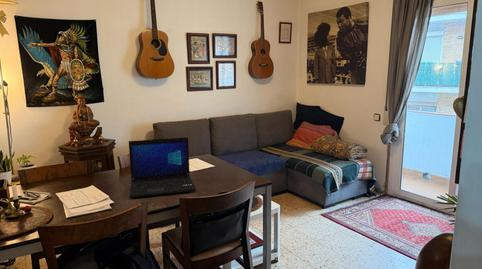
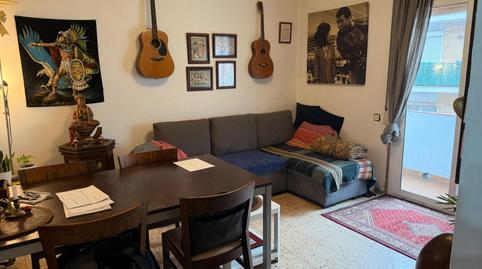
- laptop (161, 165)
